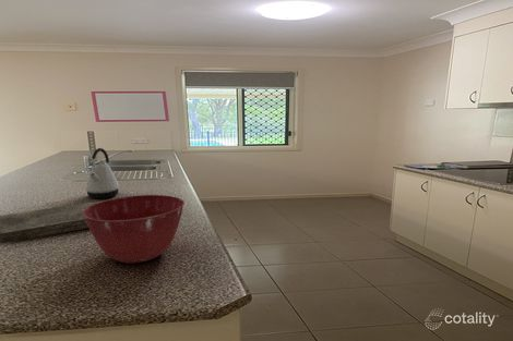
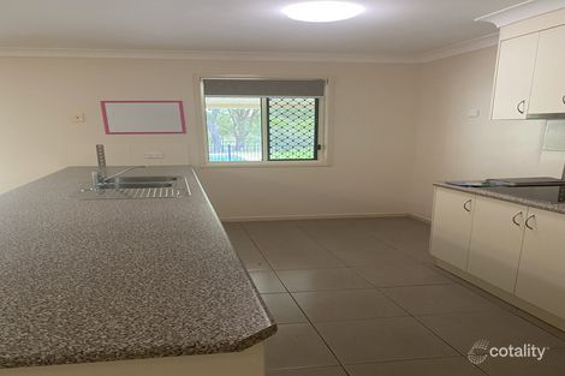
- kettle (100, 172)
- mixing bowl (136, 229)
- cutting board (59, 219)
